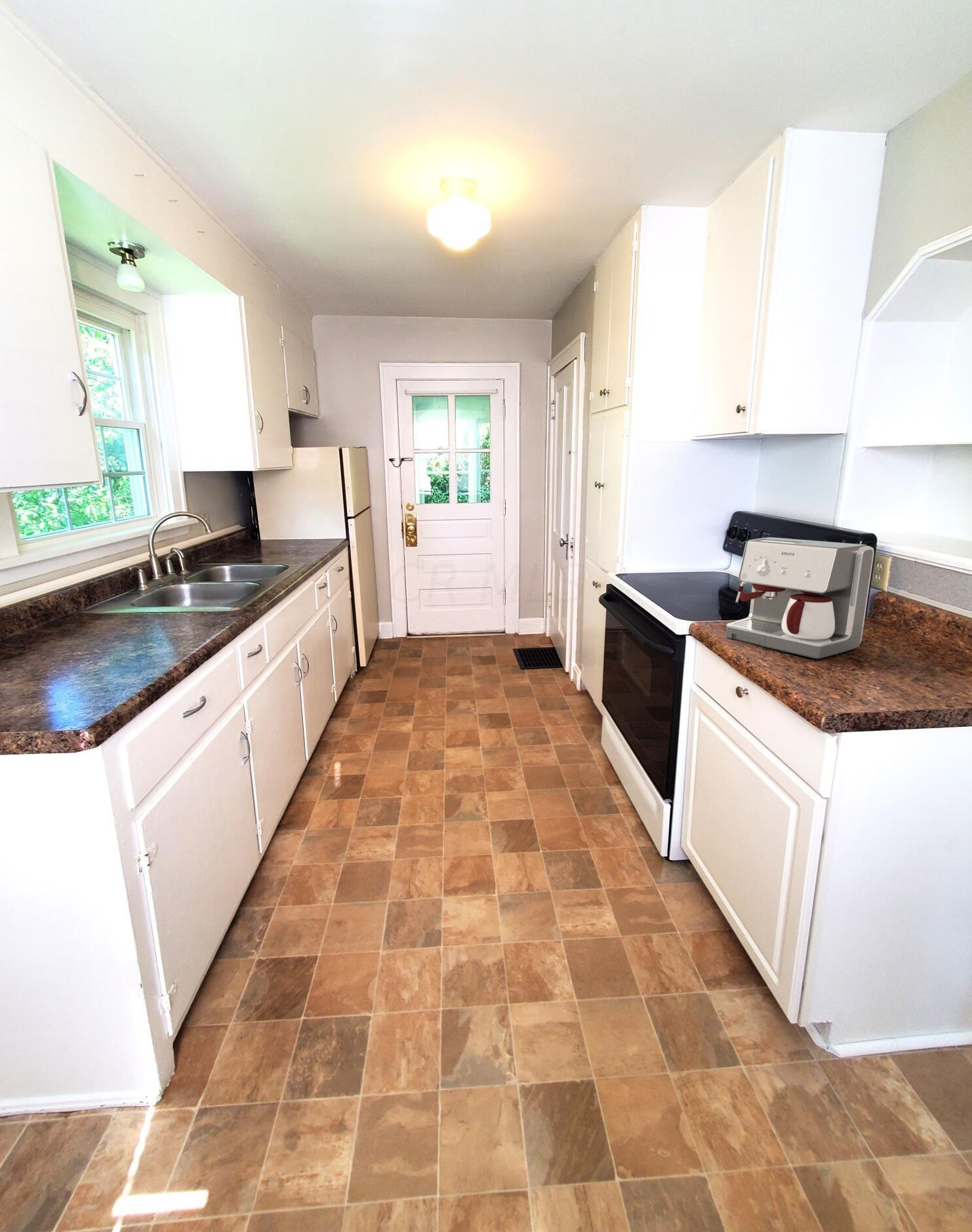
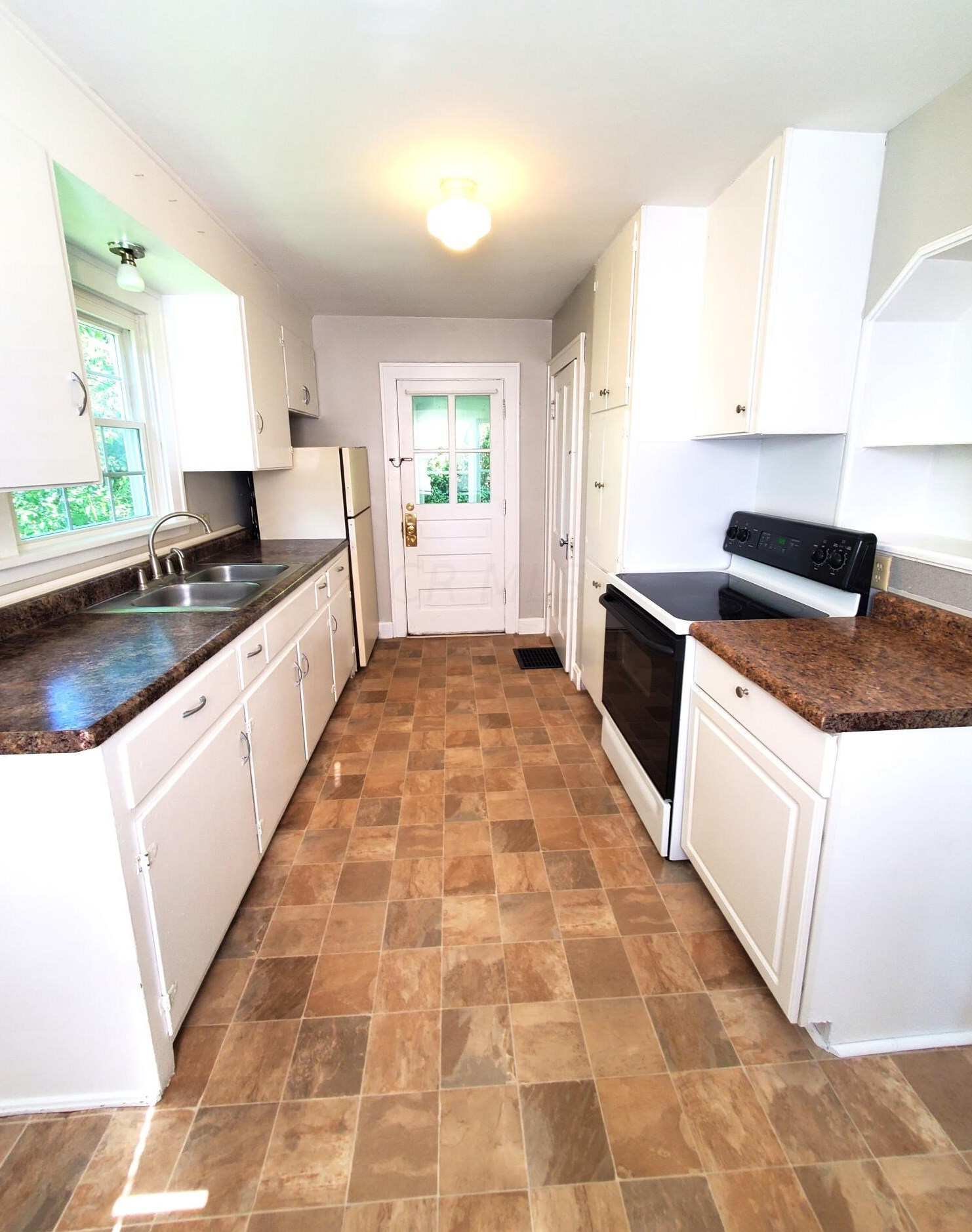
- coffee maker (795, 592)
